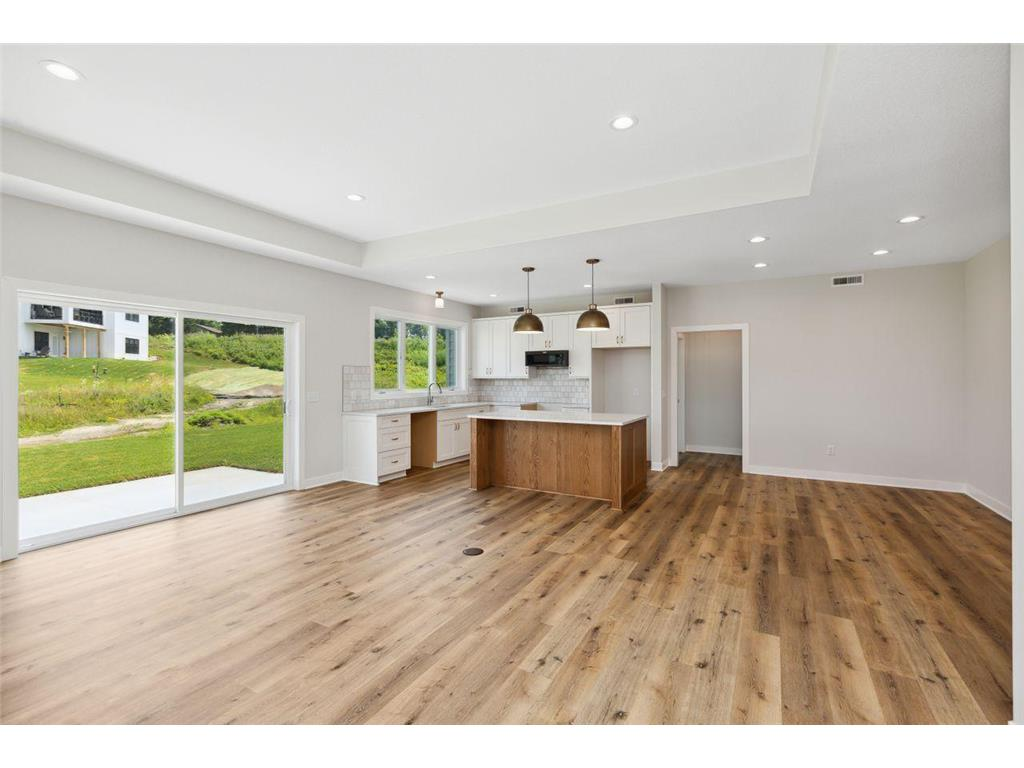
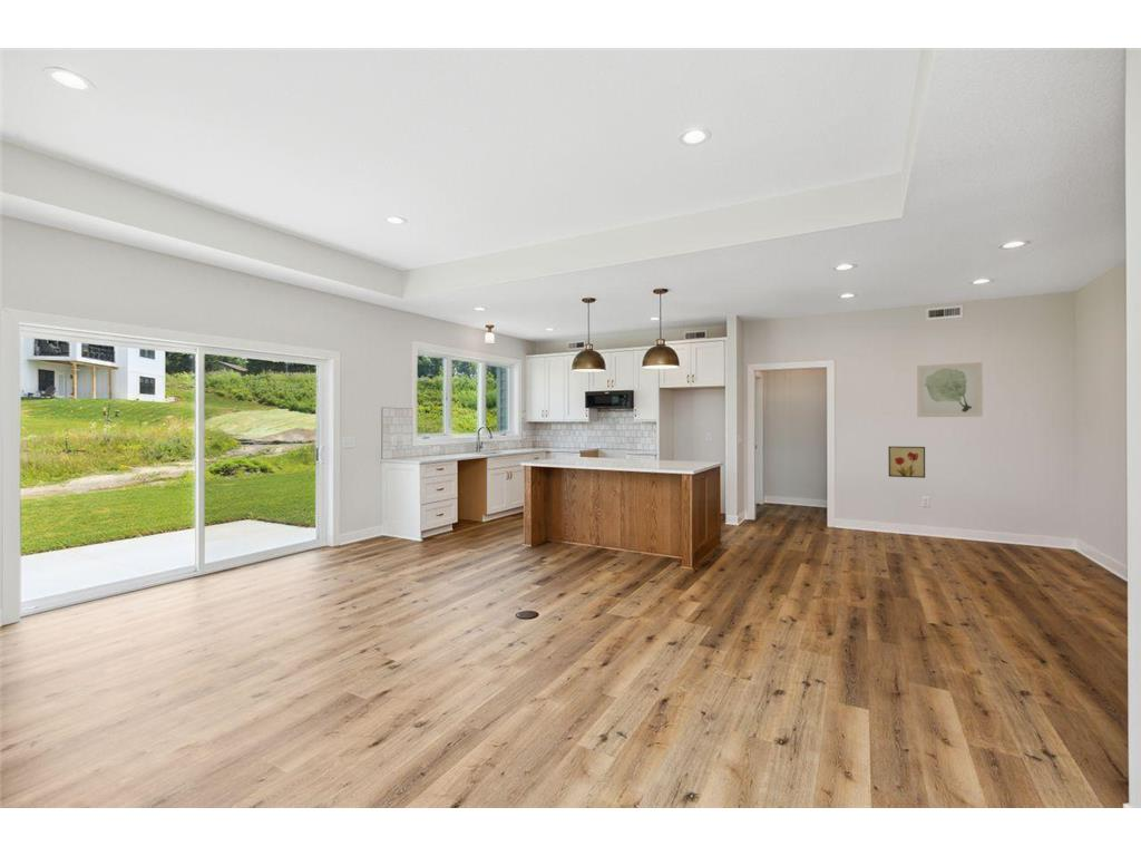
+ wall art (948, 390)
+ wall art (906, 461)
